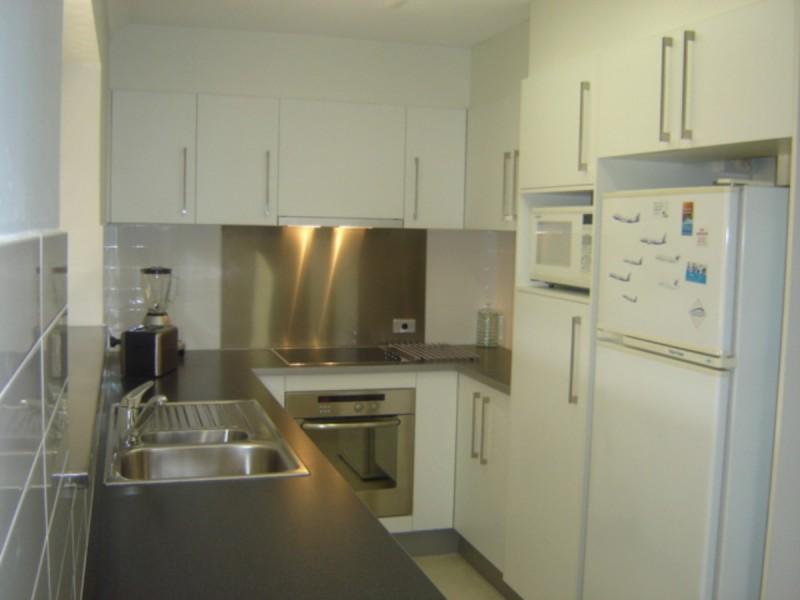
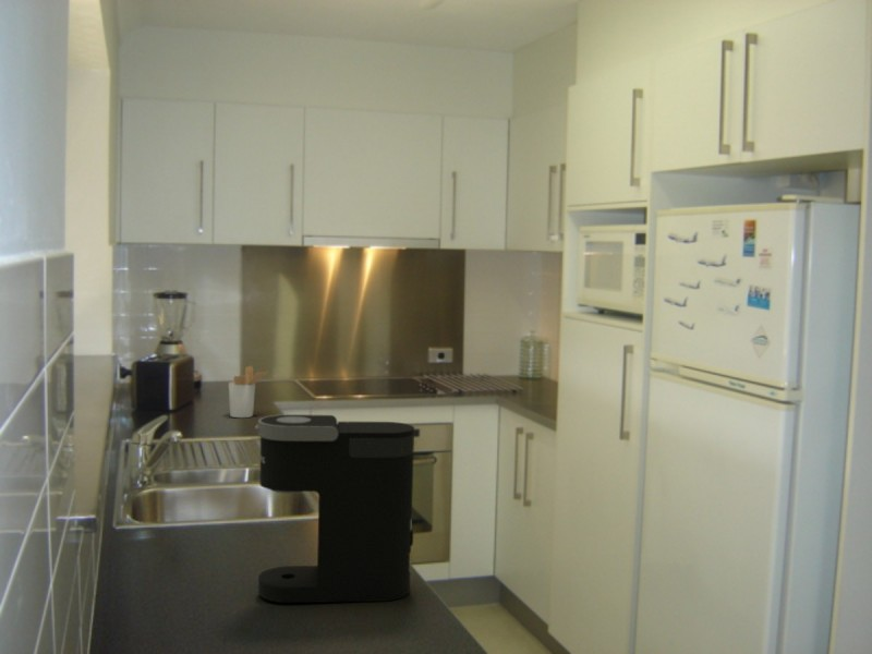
+ utensil holder (247, 391)
+ coffee maker (335, 506)
